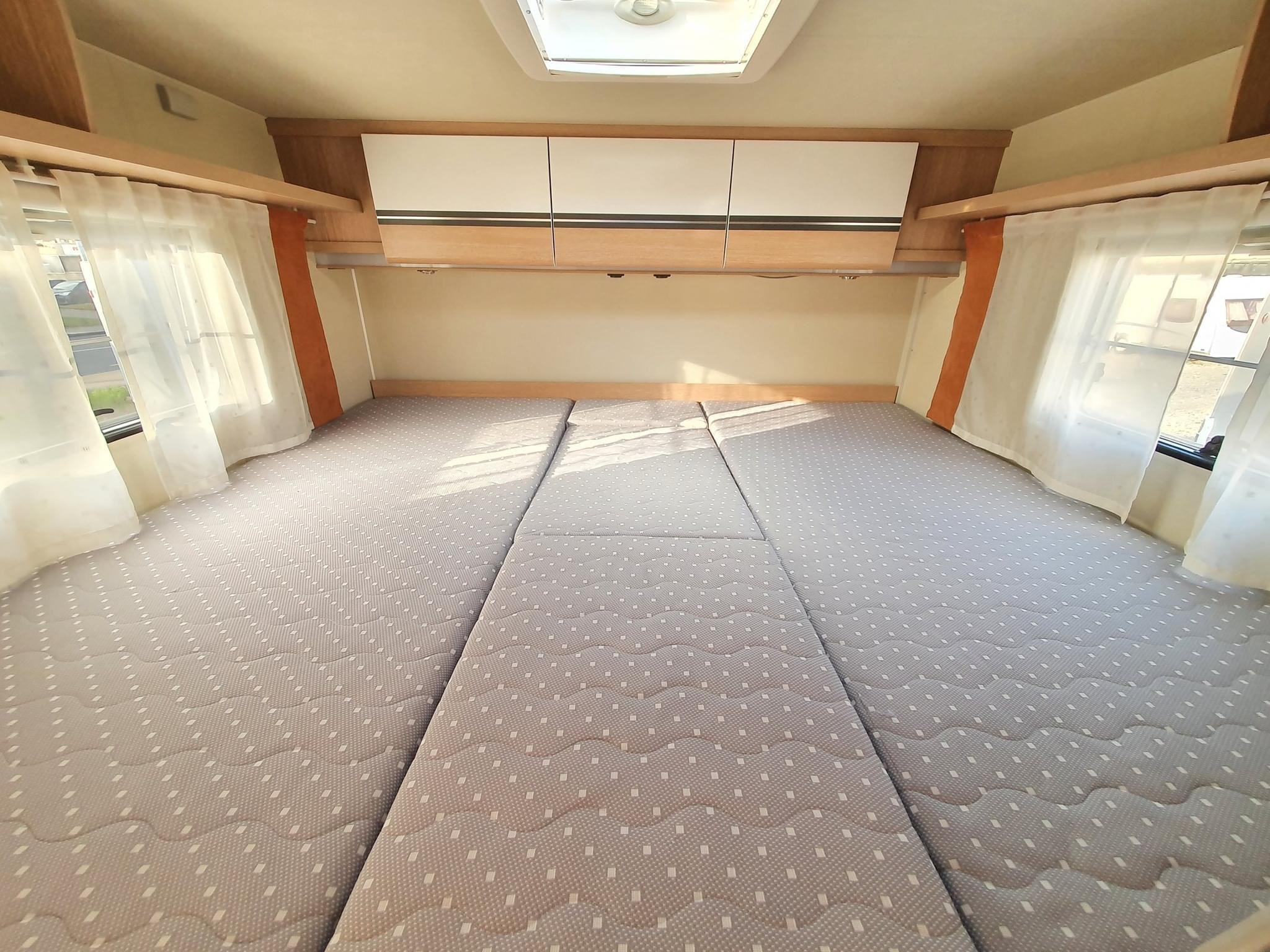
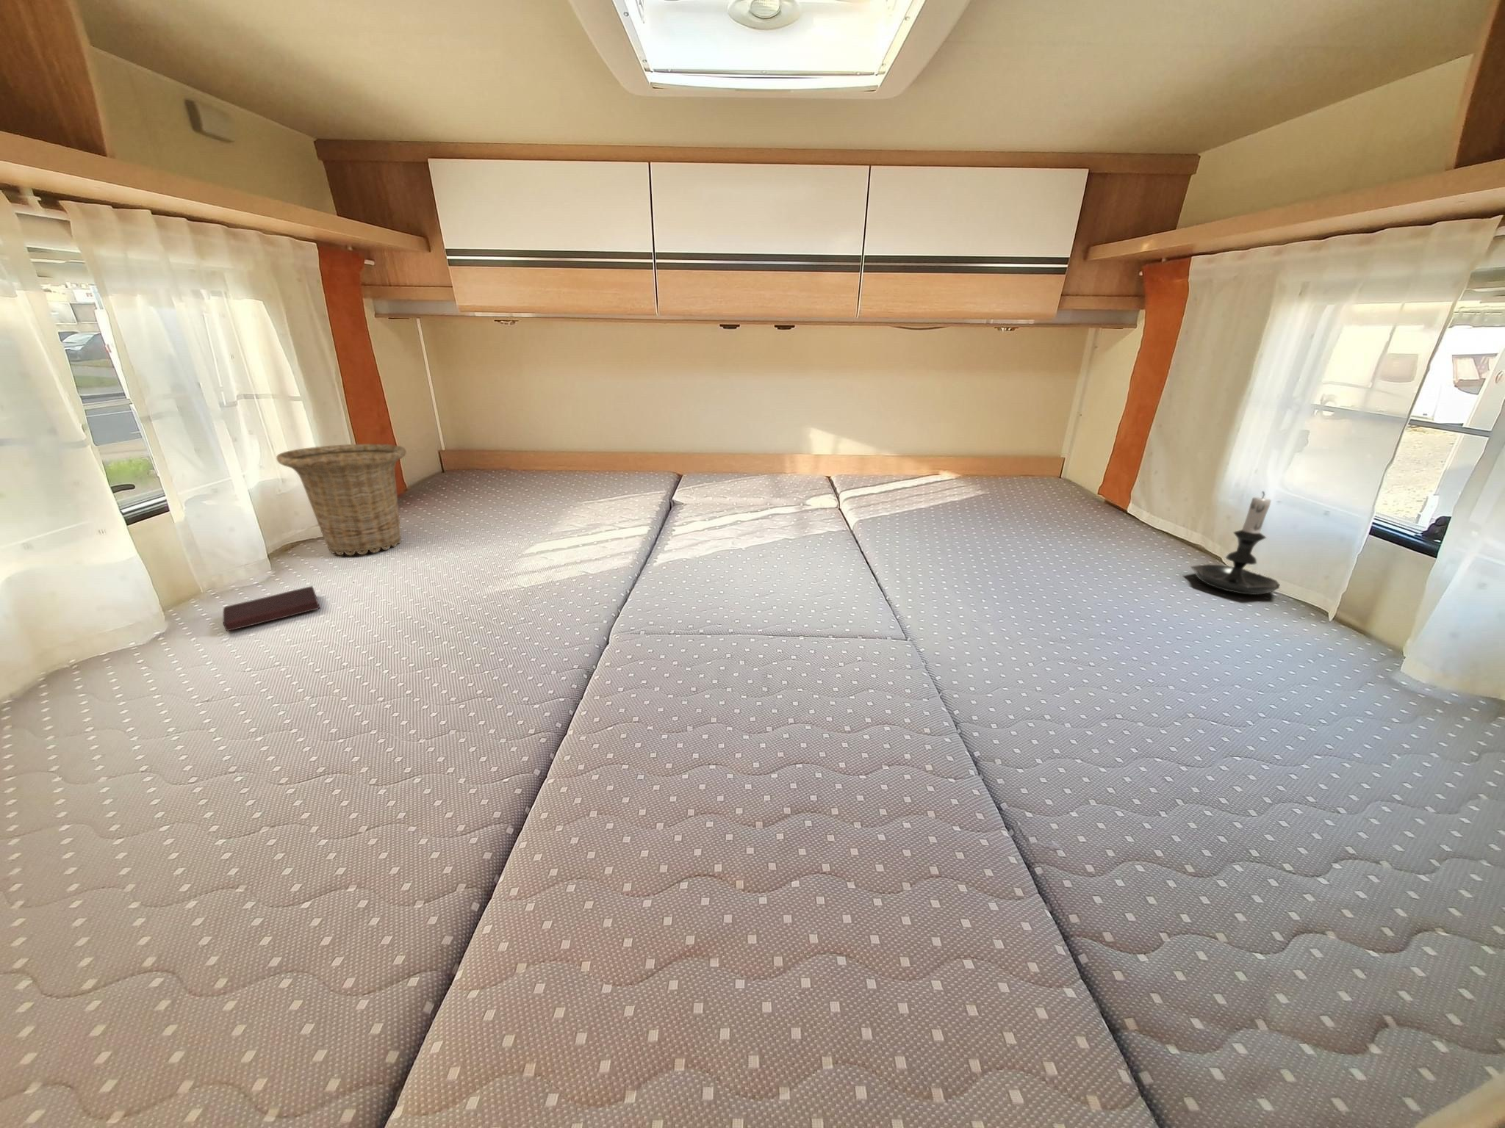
+ basket (356, 499)
+ candle holder (1245, 540)
+ book (271, 608)
